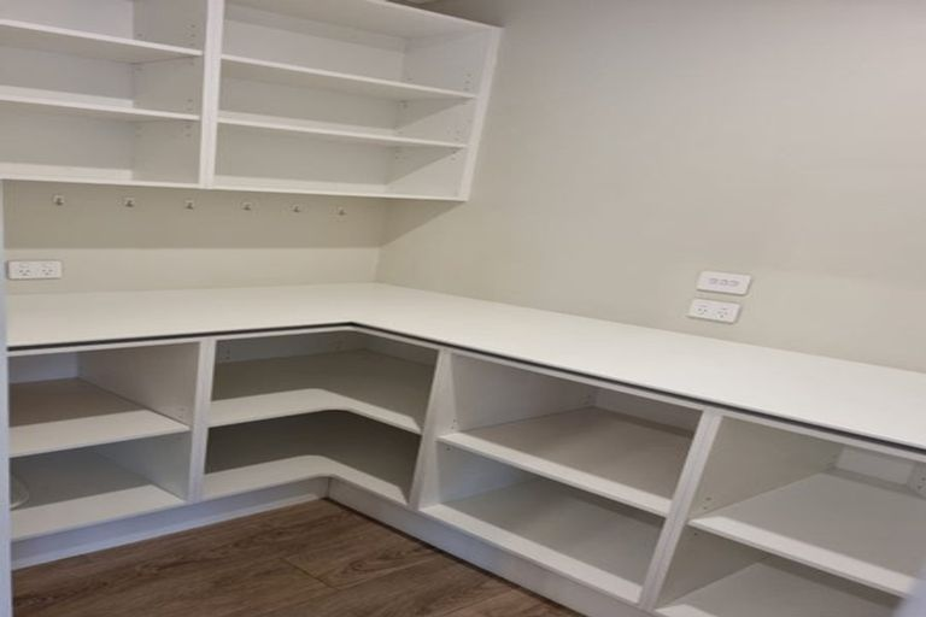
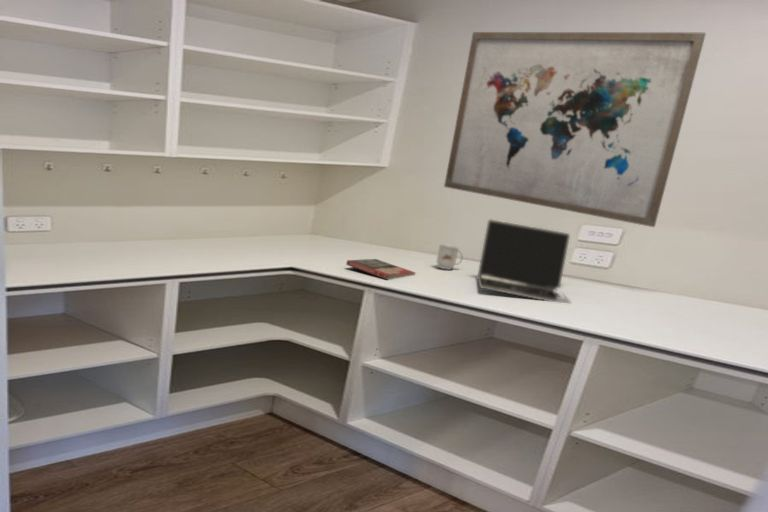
+ mug (449, 257)
+ laptop (527, 259)
+ book (380, 268)
+ wall art (556, 121)
